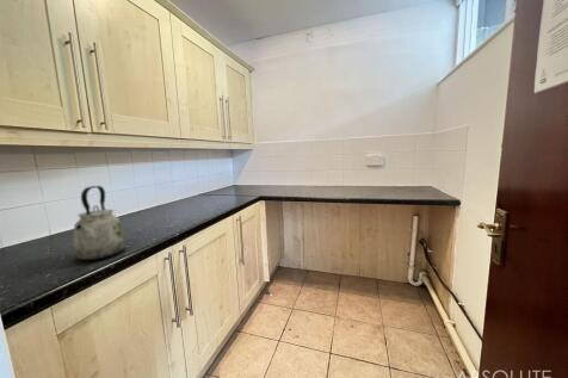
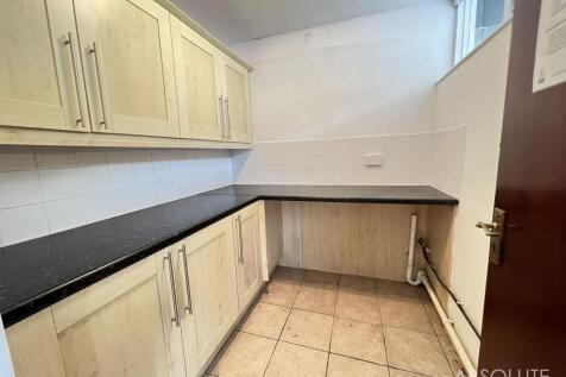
- kettle (93, 223)
